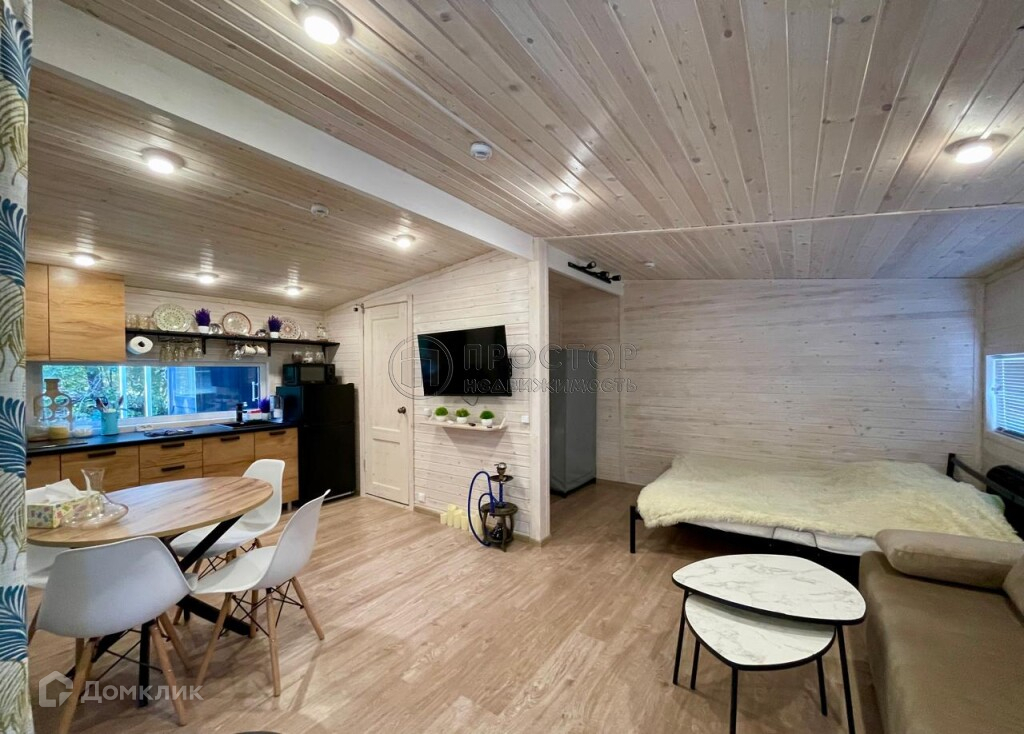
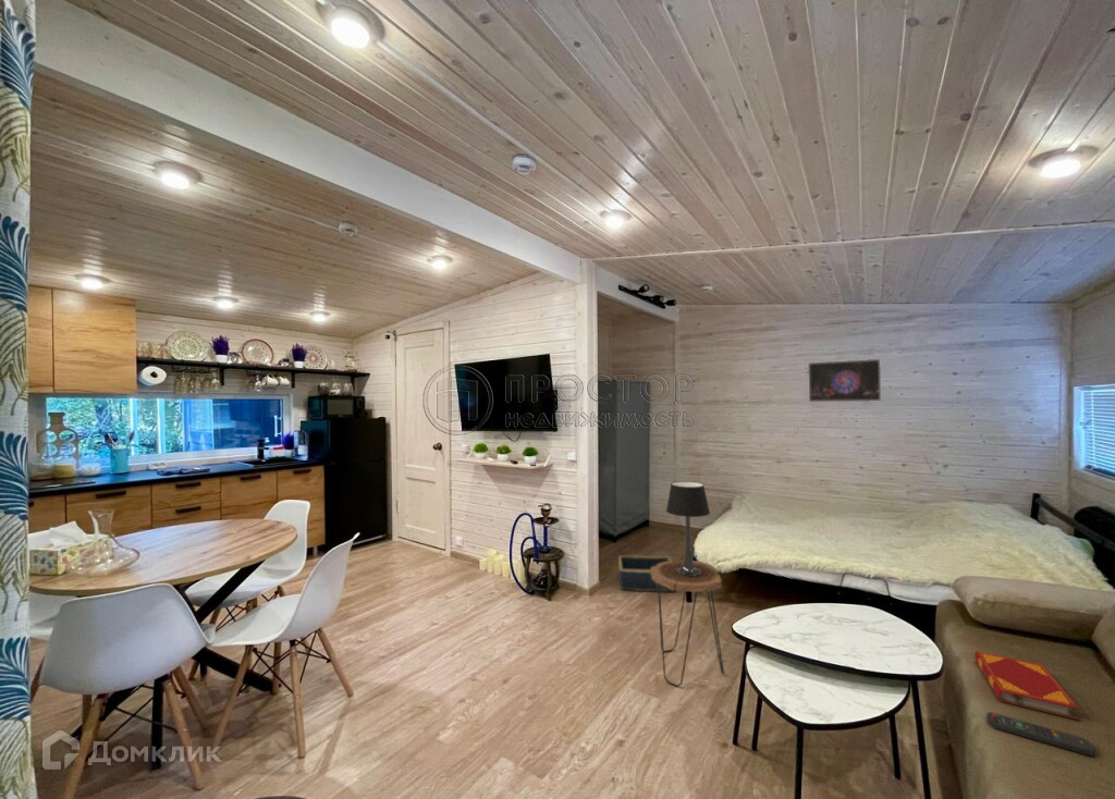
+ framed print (843, 381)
+ side table (690, 619)
+ basket (646, 573)
+ remote control (1038, 733)
+ hardback book (1021, 681)
+ table lamp (687, 527)
